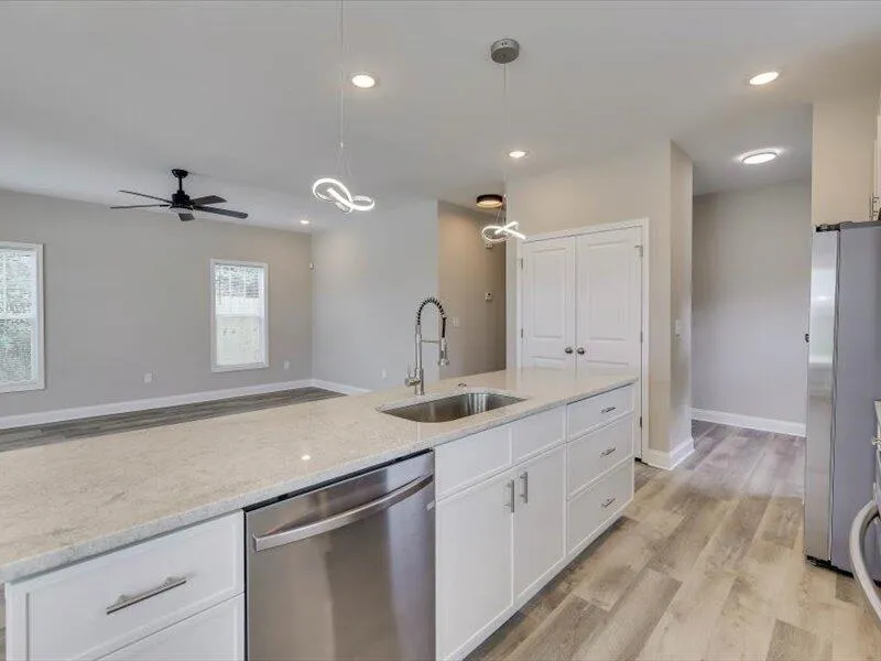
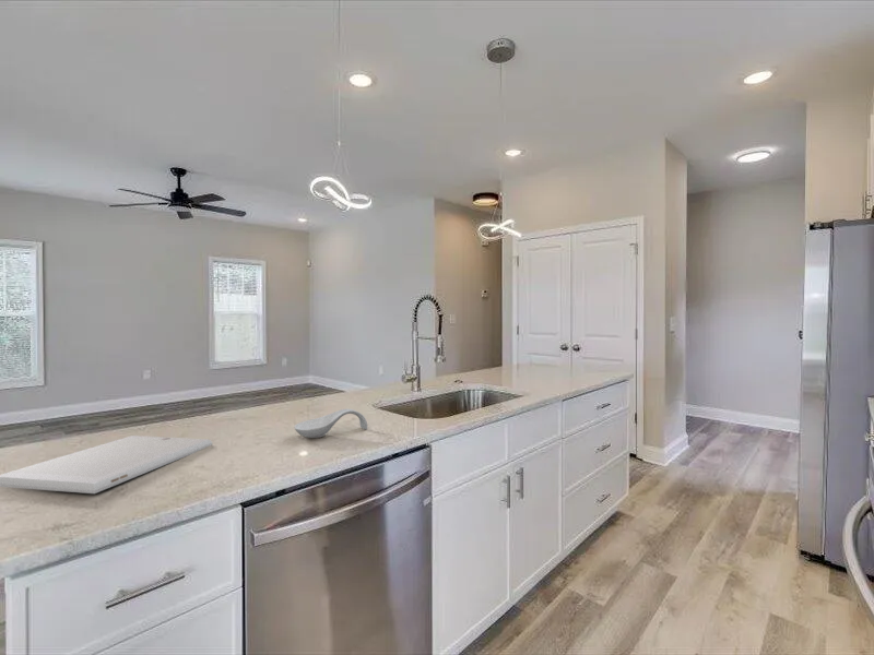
+ spoon rest (331, 421)
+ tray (116, 458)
